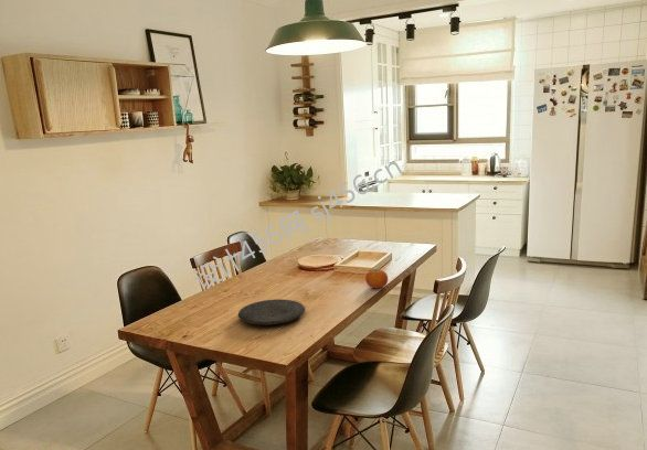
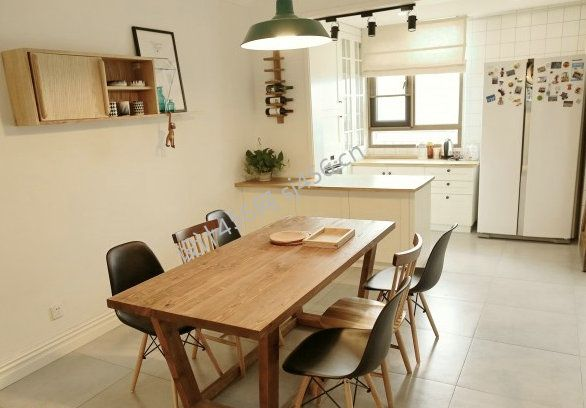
- plate (272, 313)
- fruit (376, 278)
